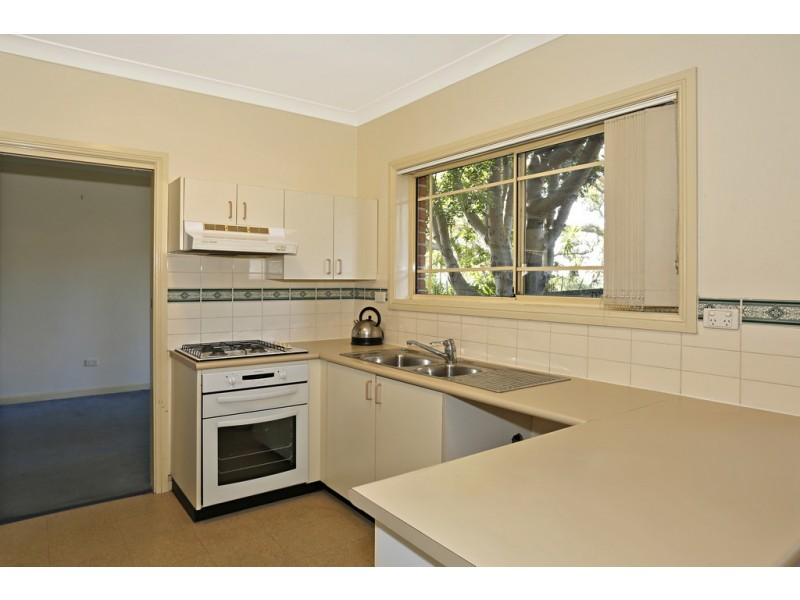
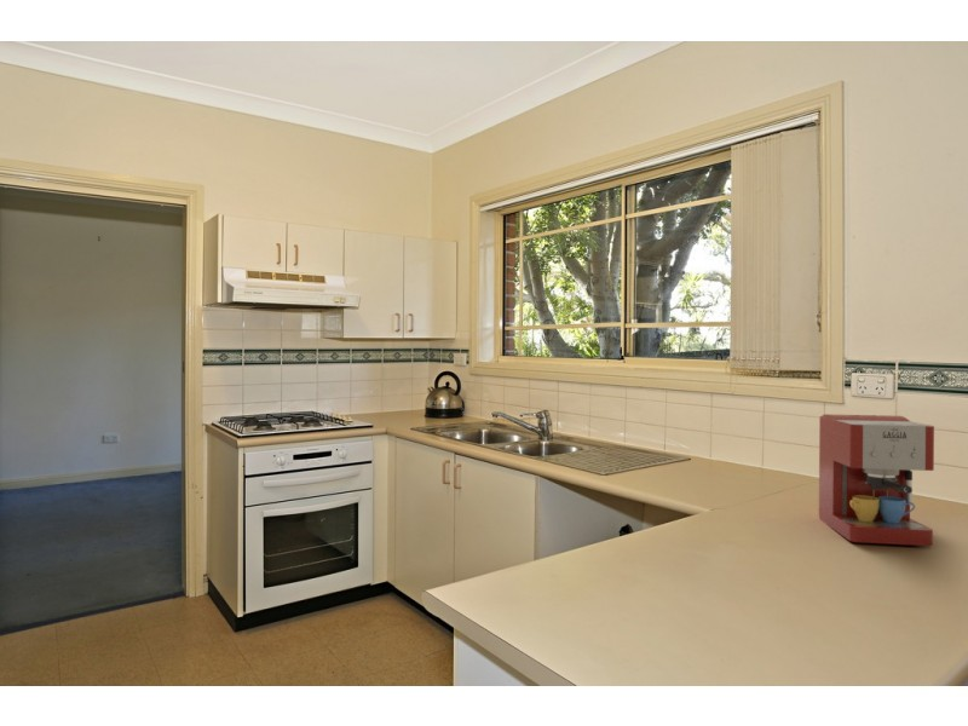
+ coffee maker (871, 473)
